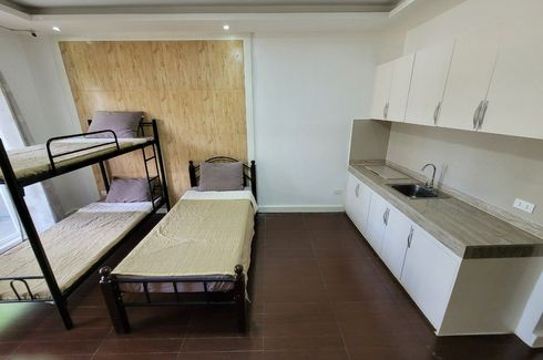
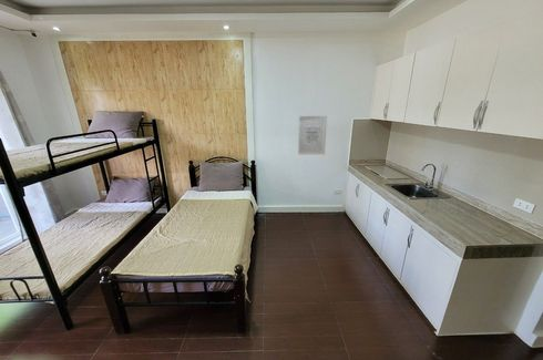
+ wall art (311, 135)
